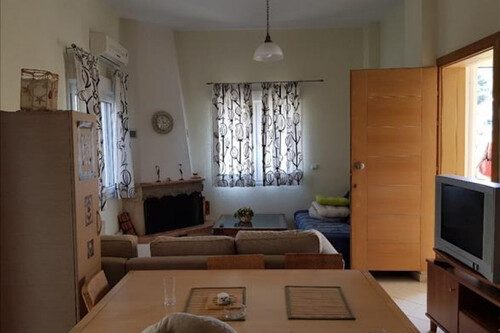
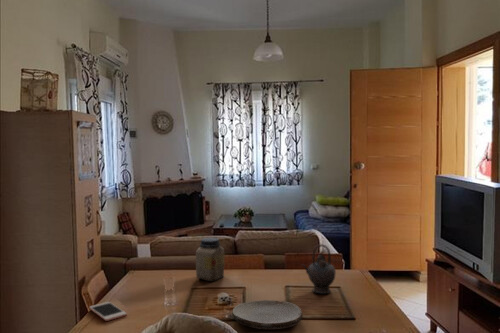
+ jar (210, 258)
+ plate (267, 314)
+ teapot (318, 267)
+ cell phone (107, 310)
